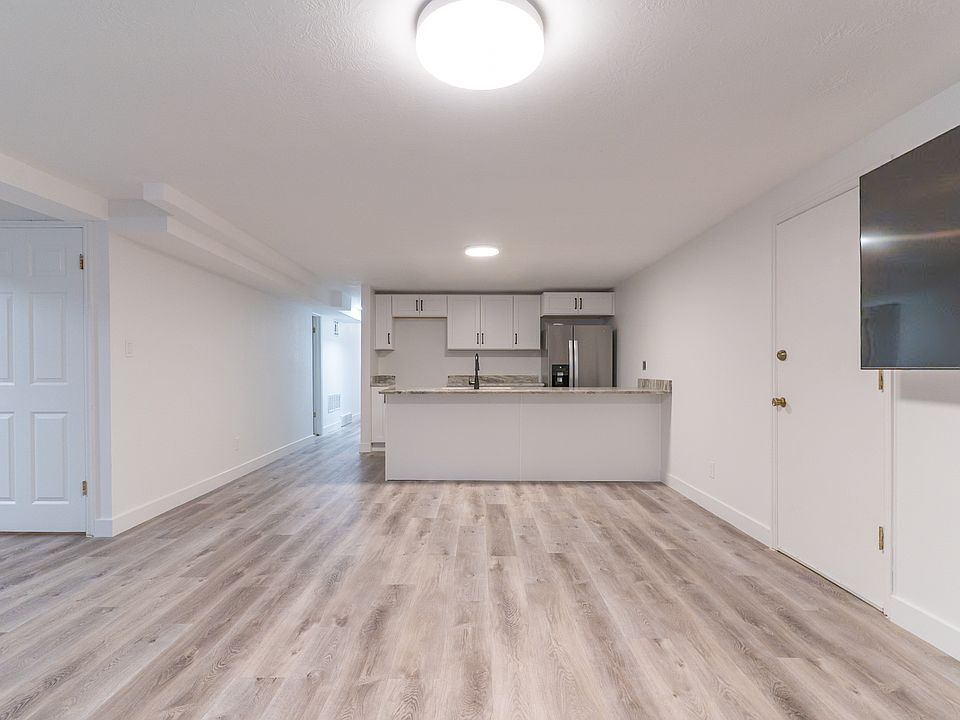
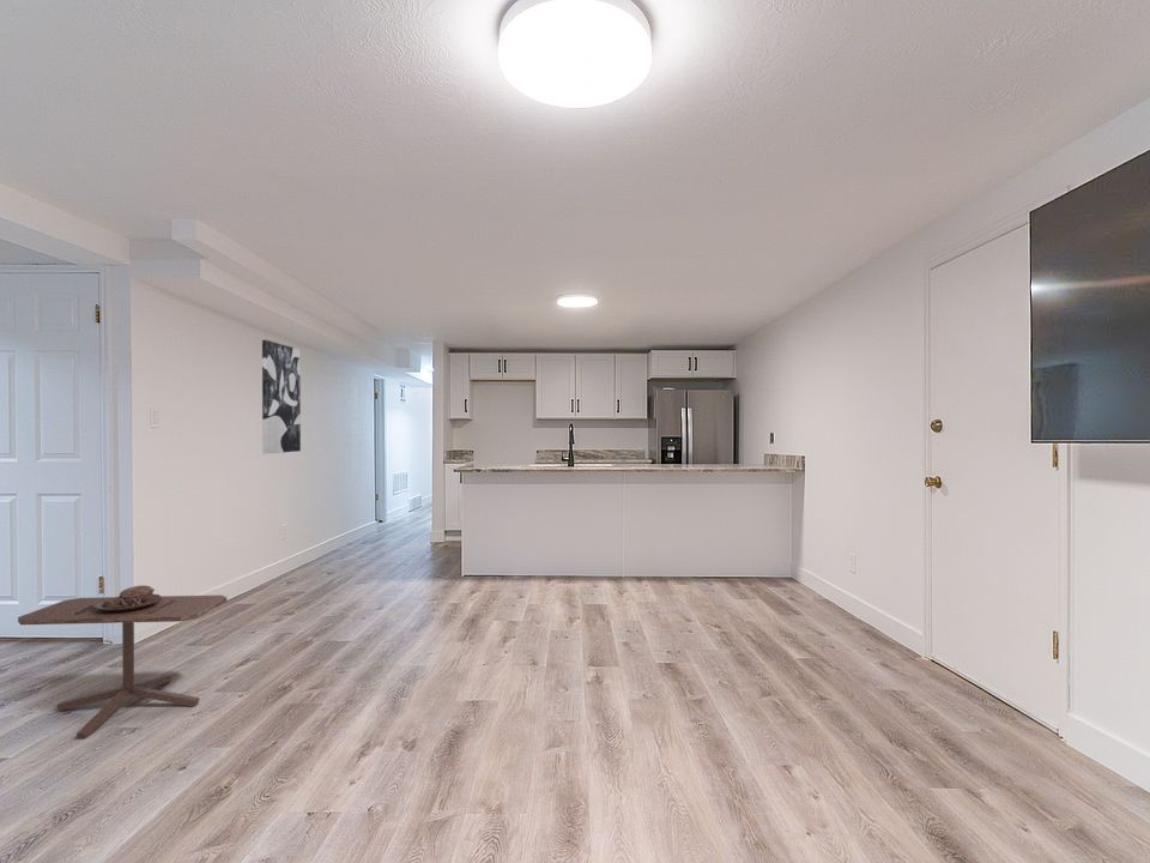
+ side table (128, 648)
+ wall art (282, 398)
